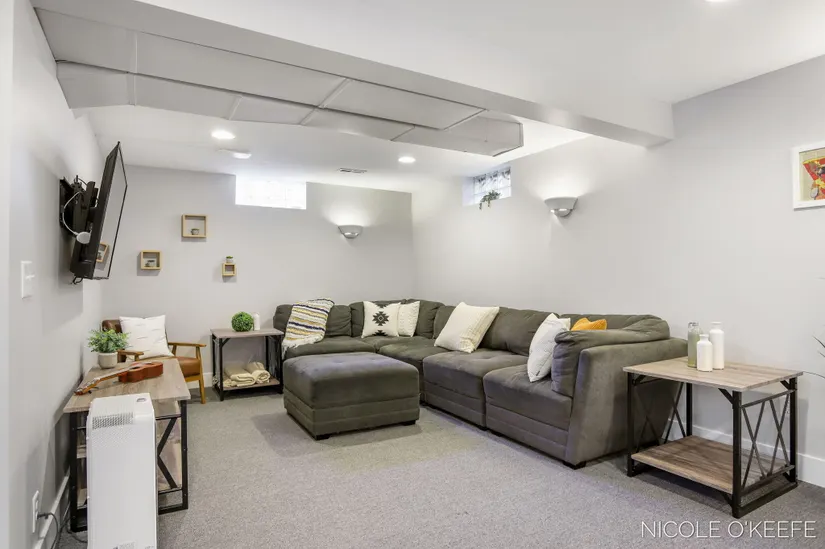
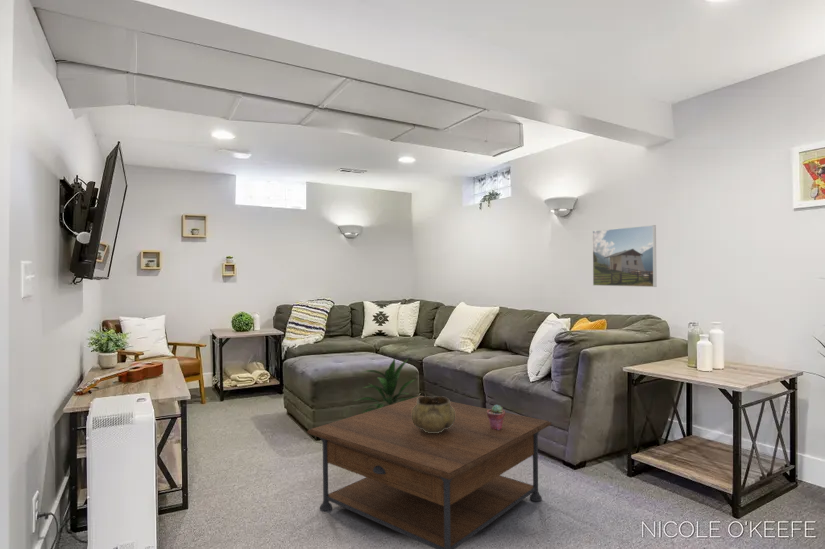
+ decorative bowl (433, 414)
+ coffee table (432, 464)
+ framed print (622, 257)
+ potted succulent (496, 415)
+ indoor plant (390, 401)
